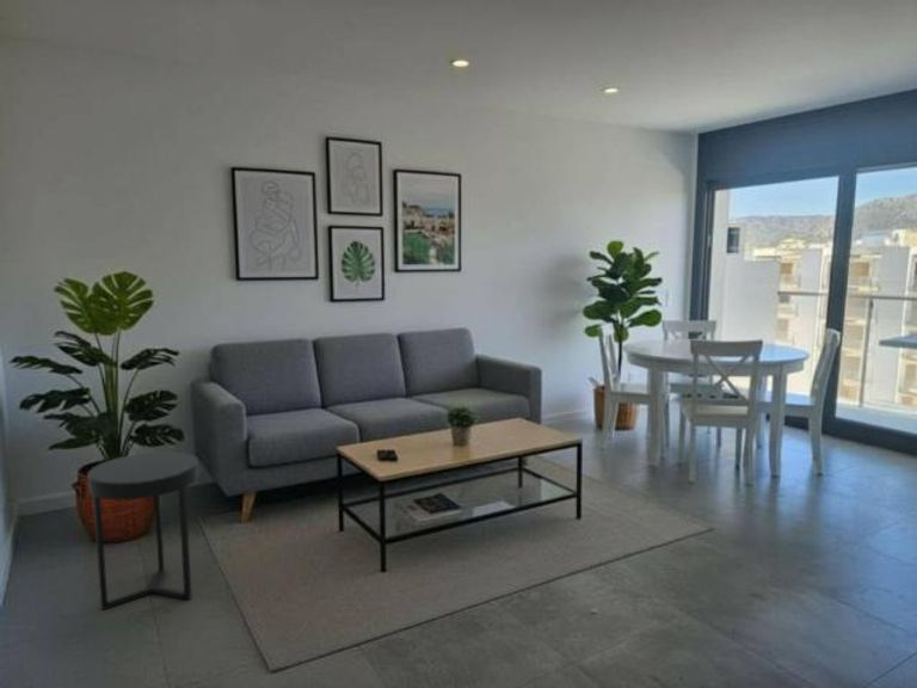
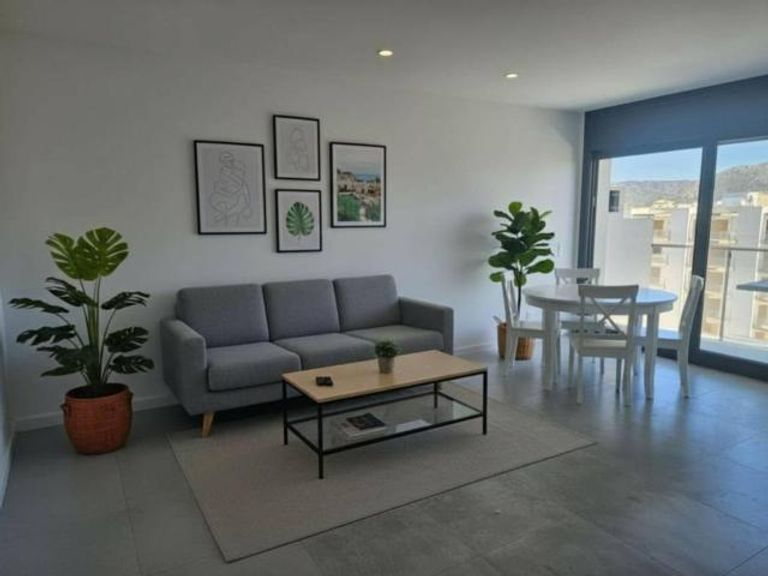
- side table (156, 529)
